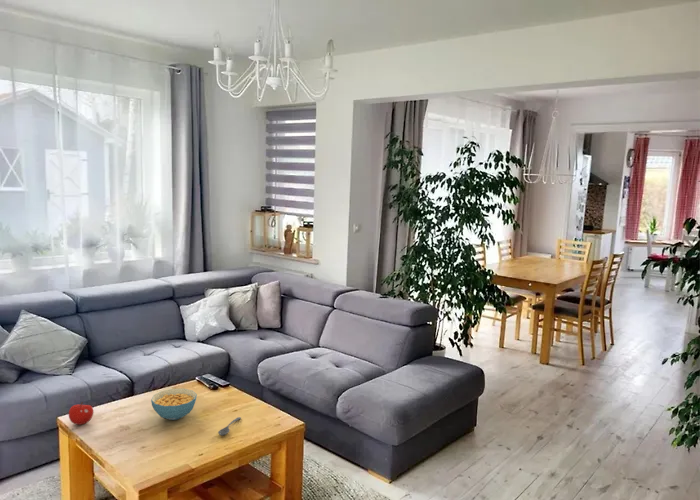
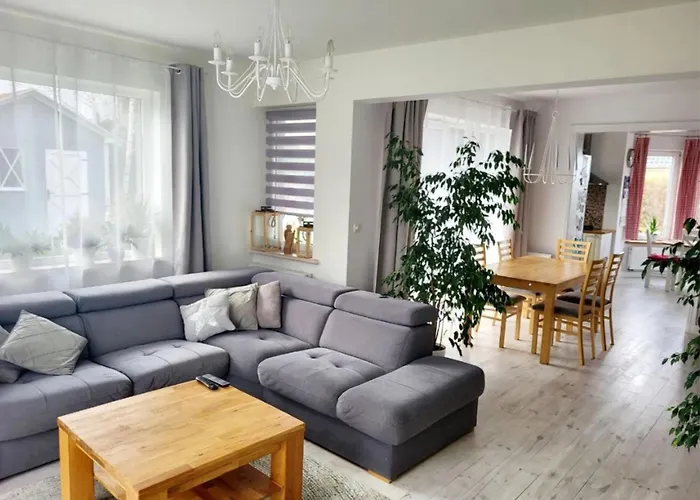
- fruit (81, 412)
- soupspoon (229, 424)
- cereal bowl (174, 407)
